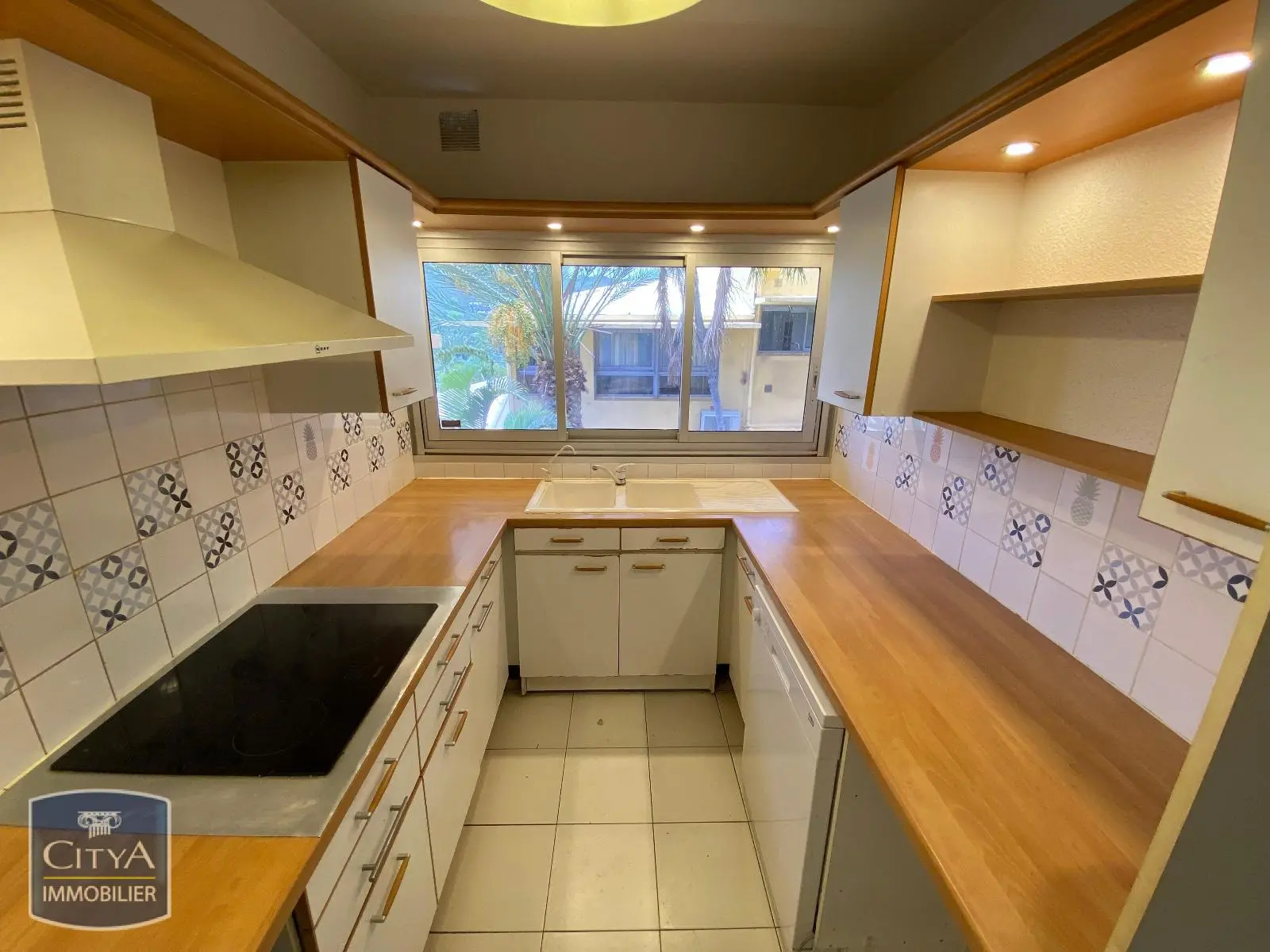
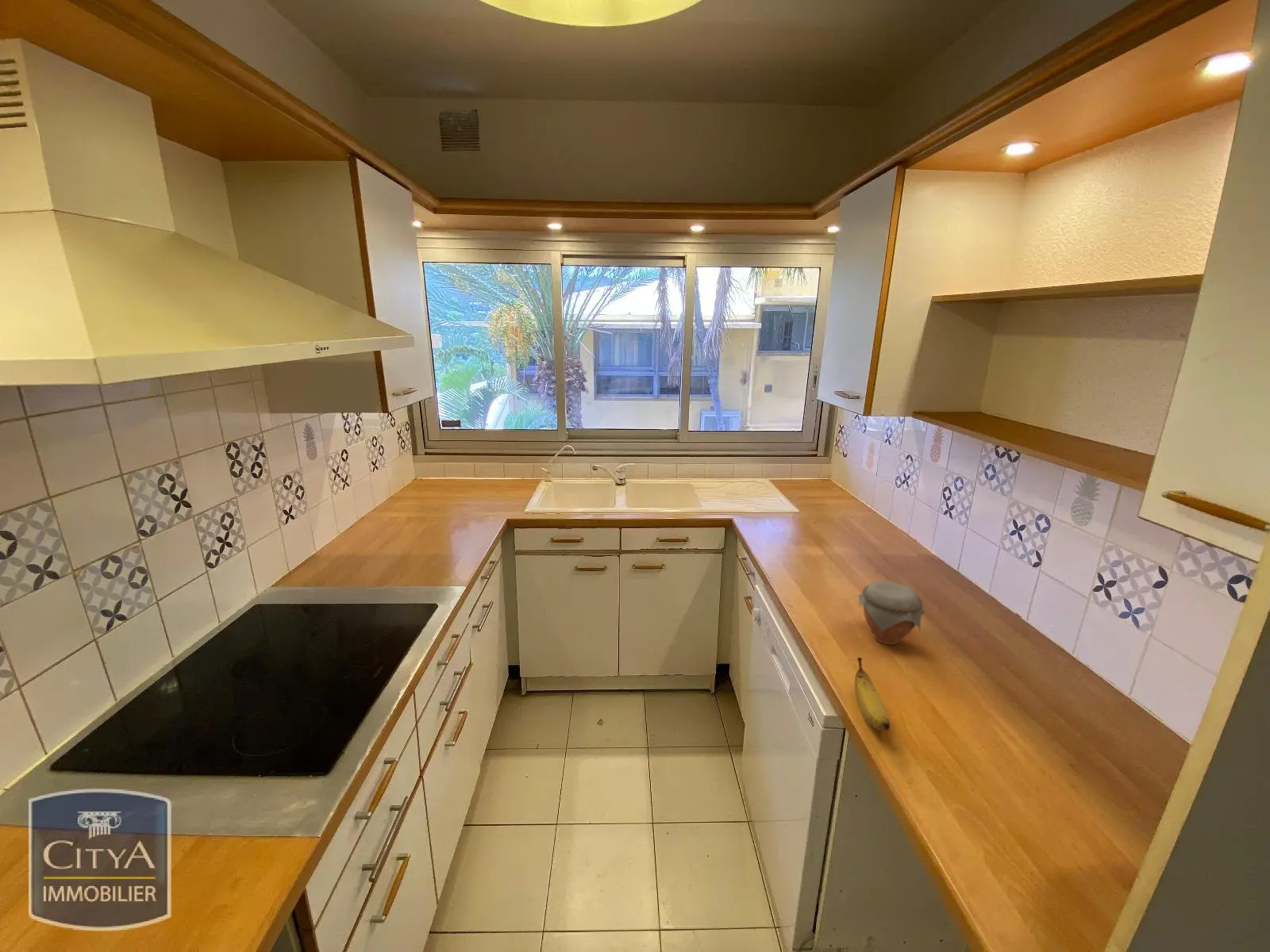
+ jar (890, 614)
+ banana (871, 698)
